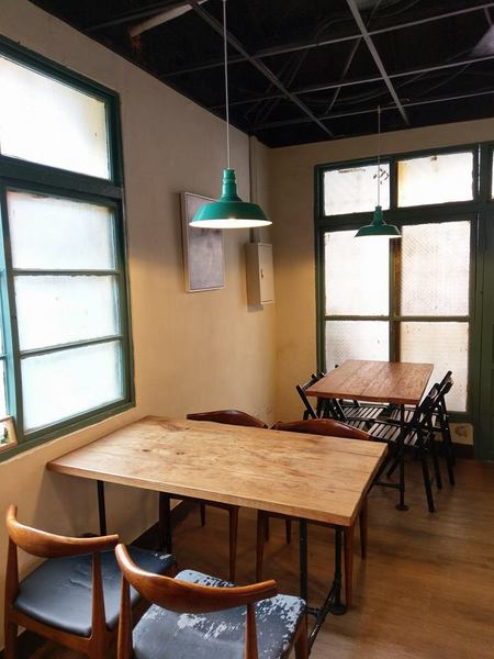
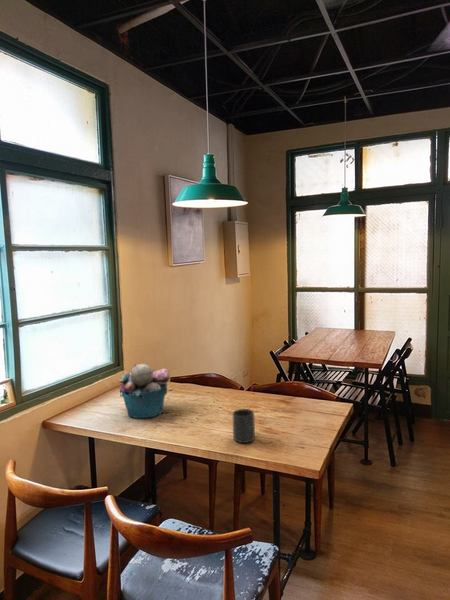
+ mug (245, 424)
+ bucket (145, 387)
